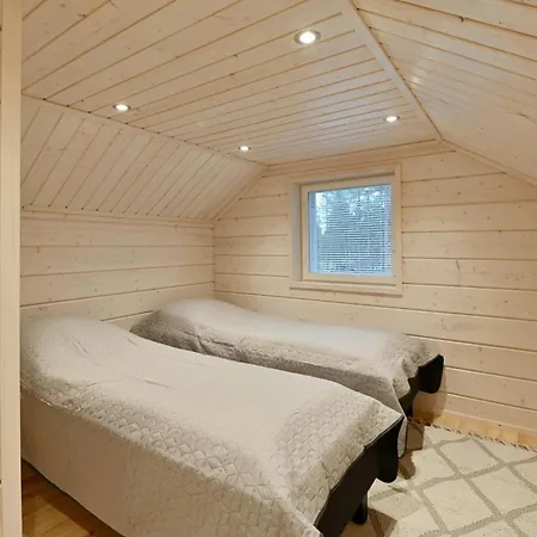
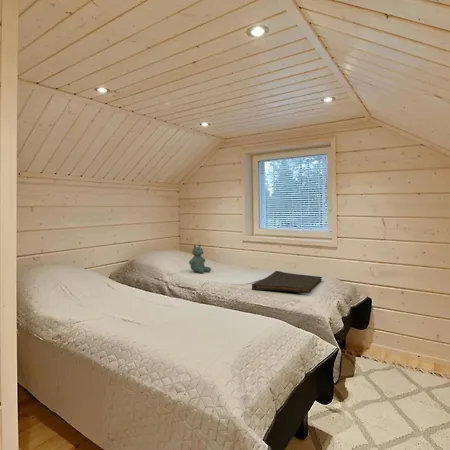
+ hand towel (290, 281)
+ stuffed bear (200, 258)
